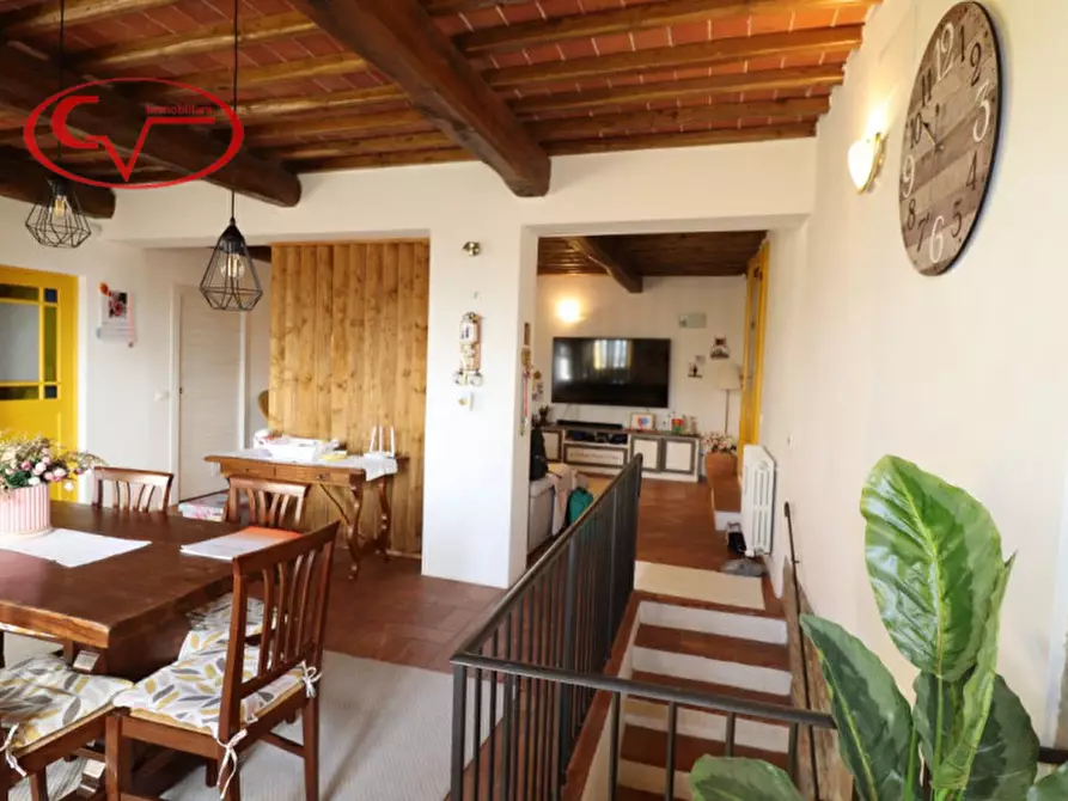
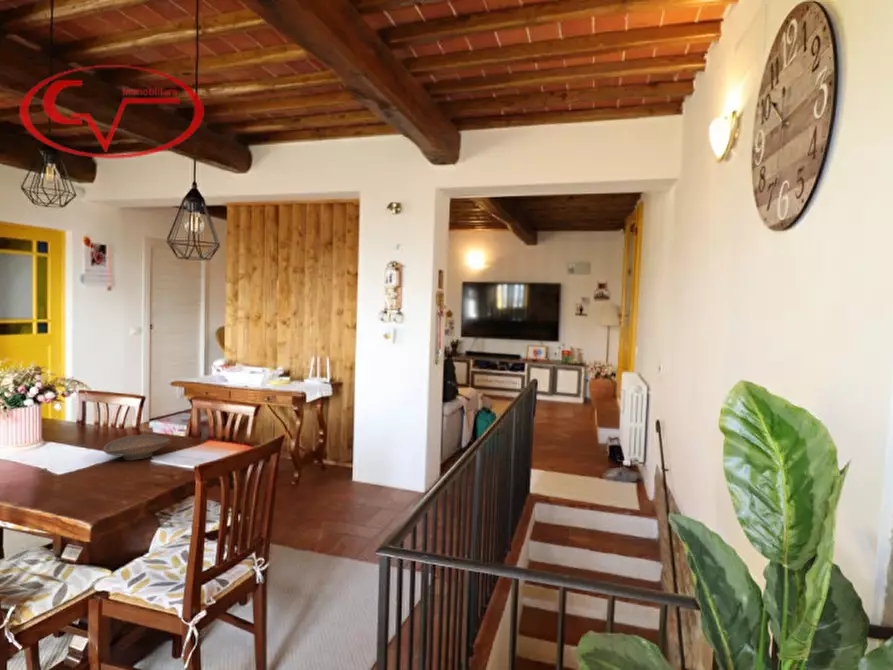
+ decorative bowl (137, 448)
